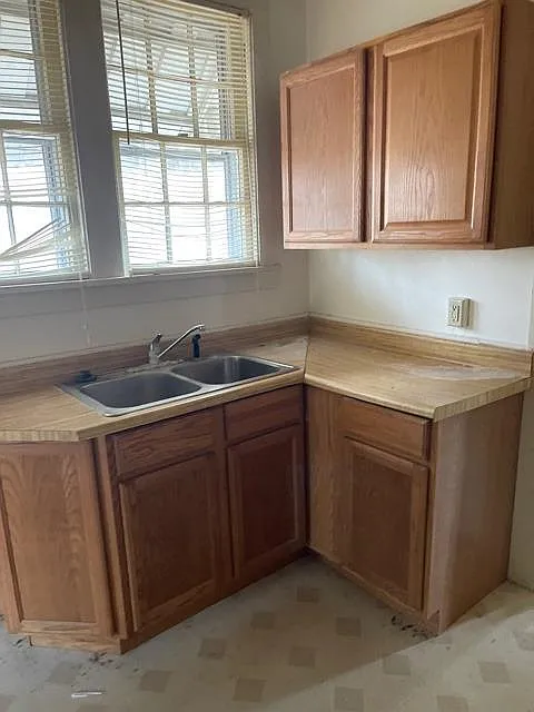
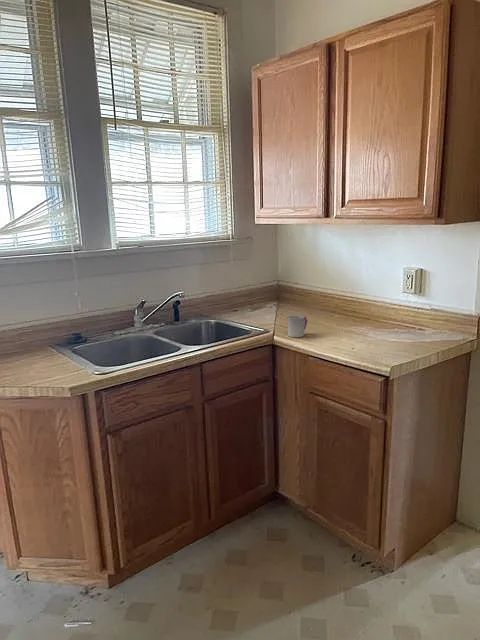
+ cup (298, 325)
